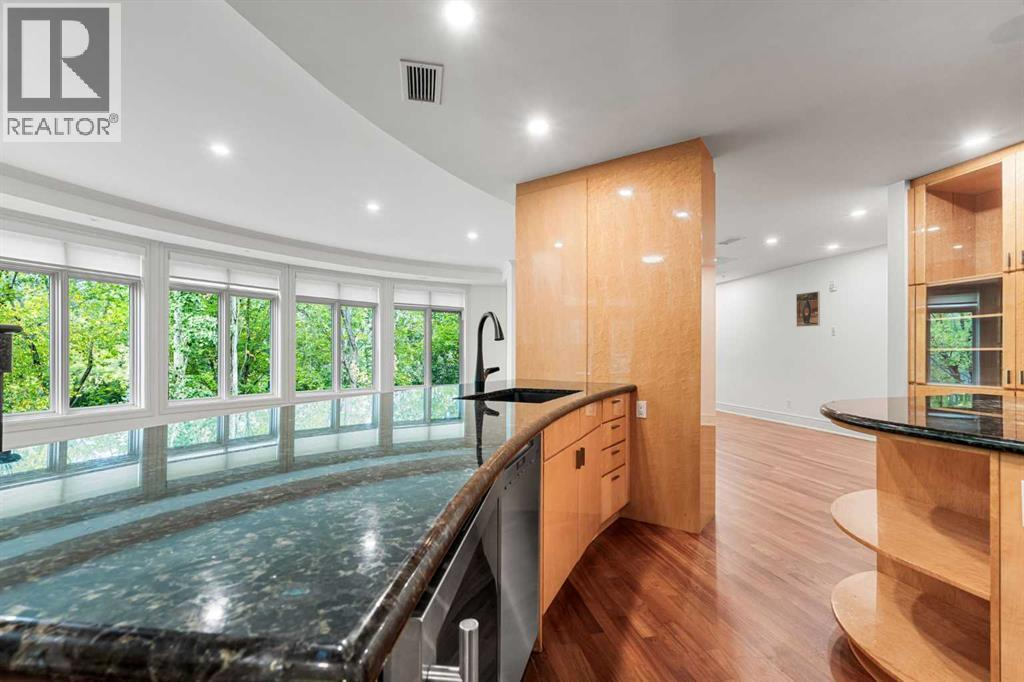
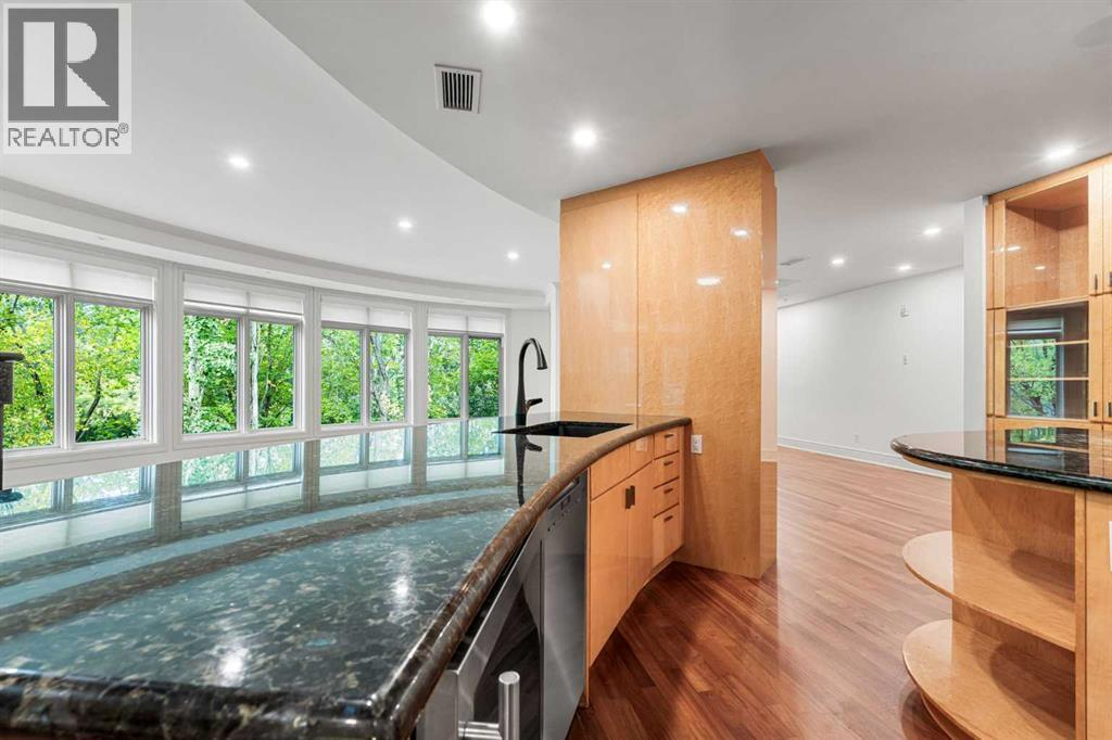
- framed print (807, 309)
